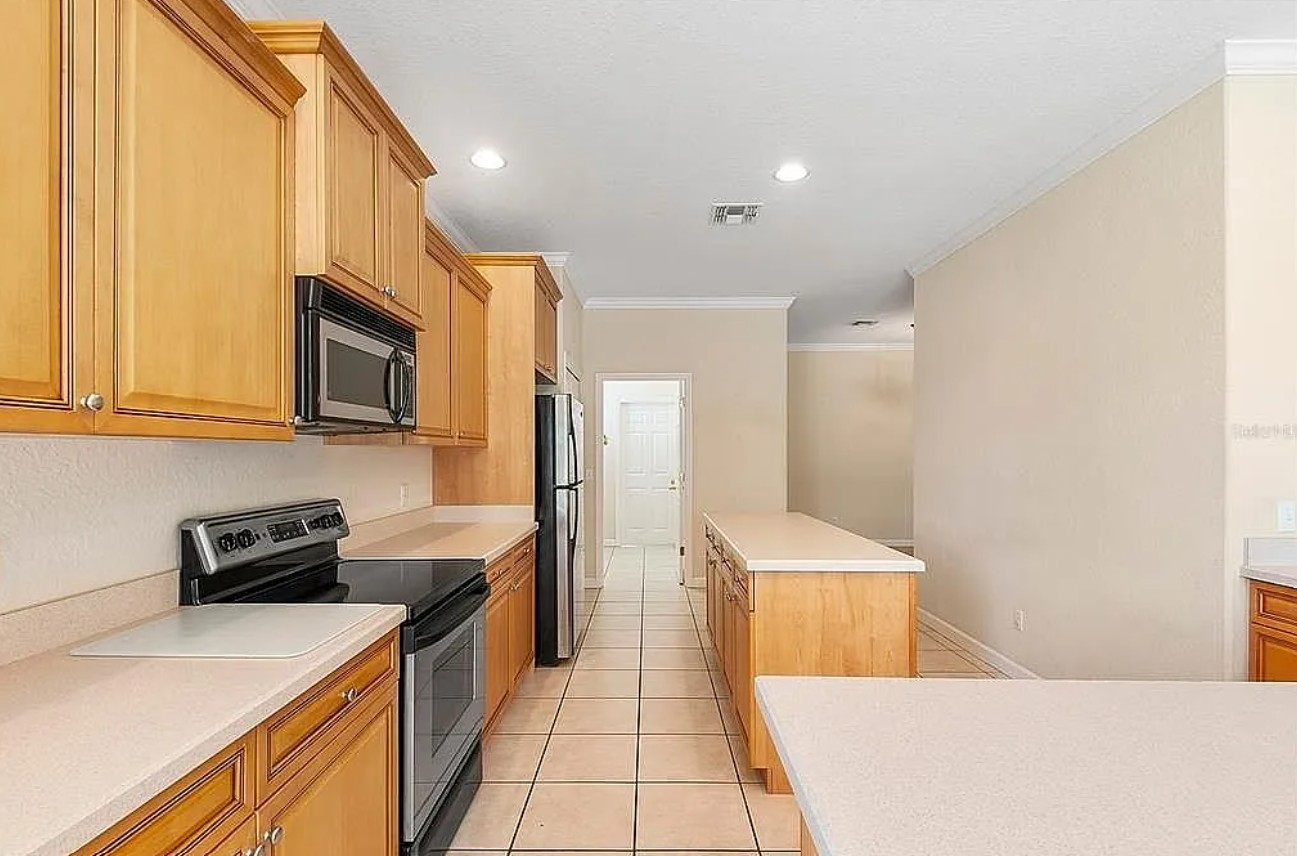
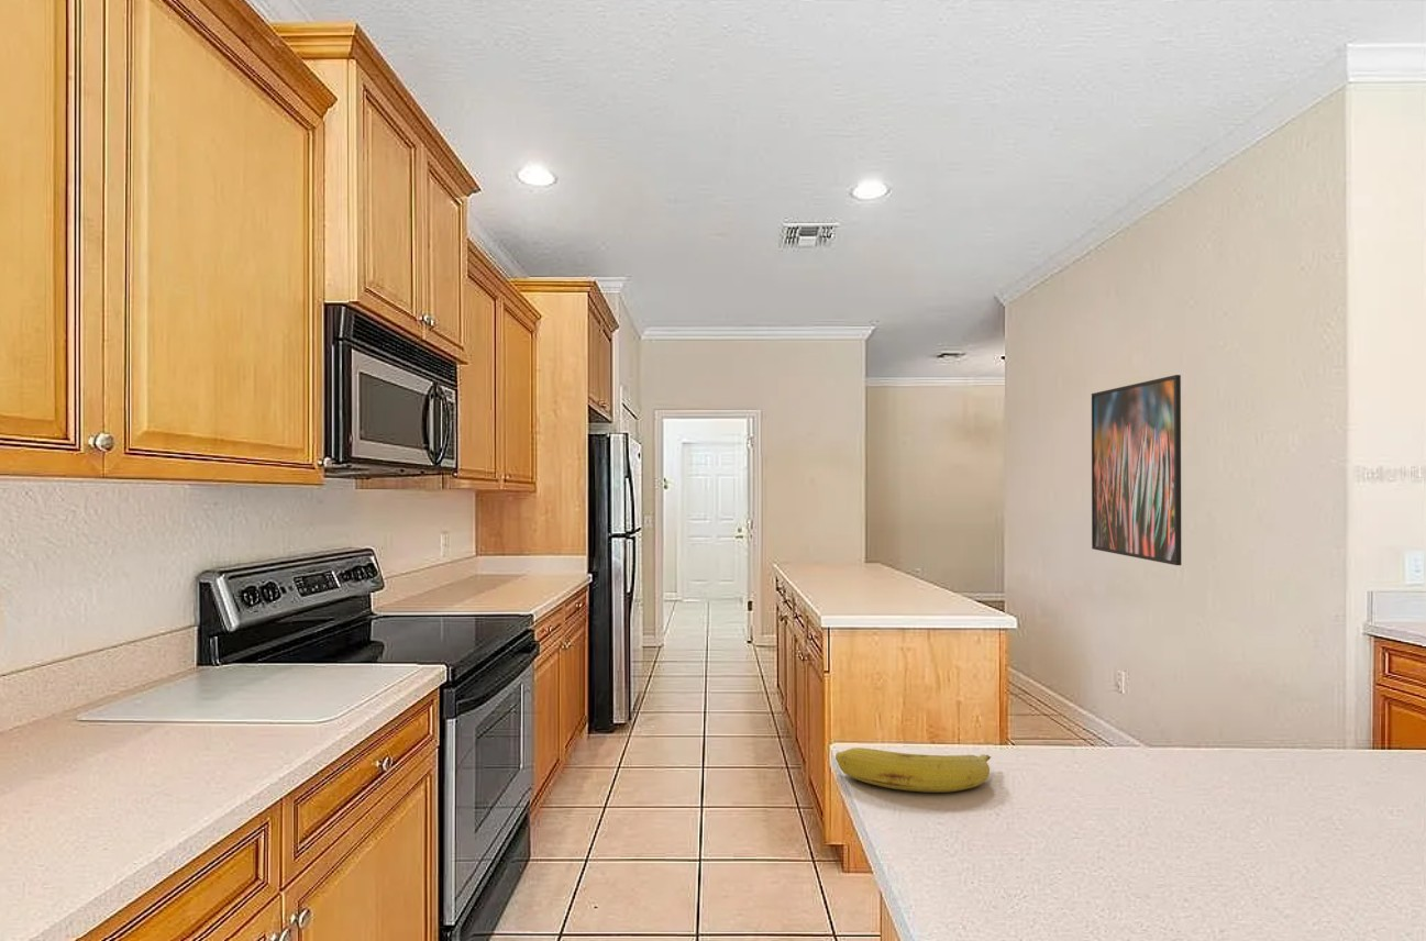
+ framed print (1131, 470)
+ fruit (916, 756)
